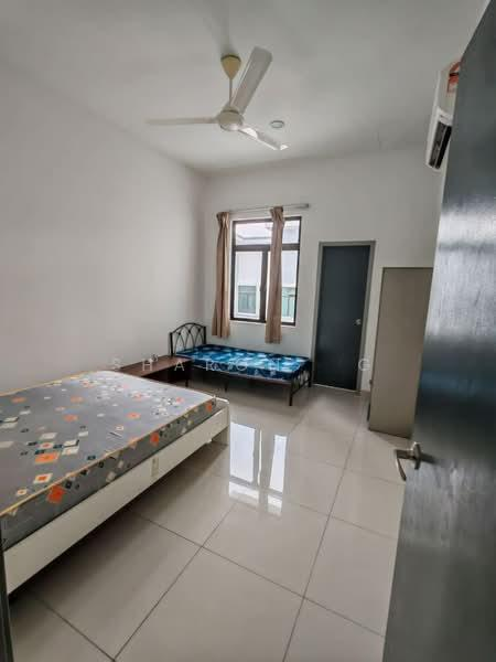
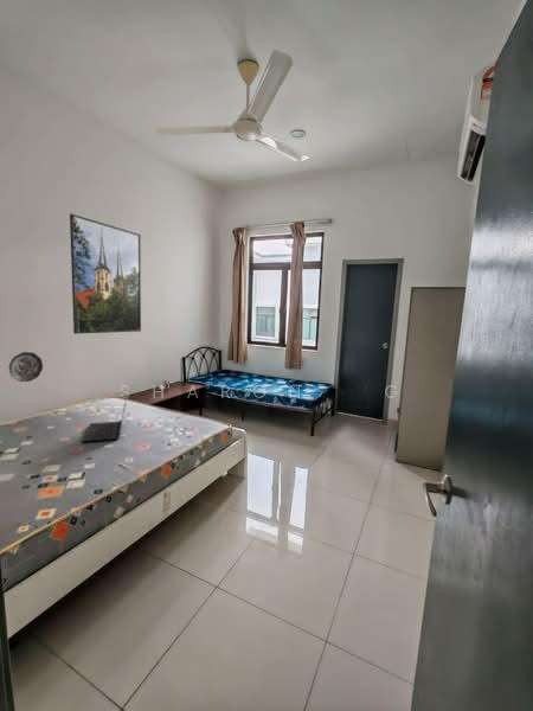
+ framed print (109, 280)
+ laptop (107, 422)
+ decorative plate (25, 366)
